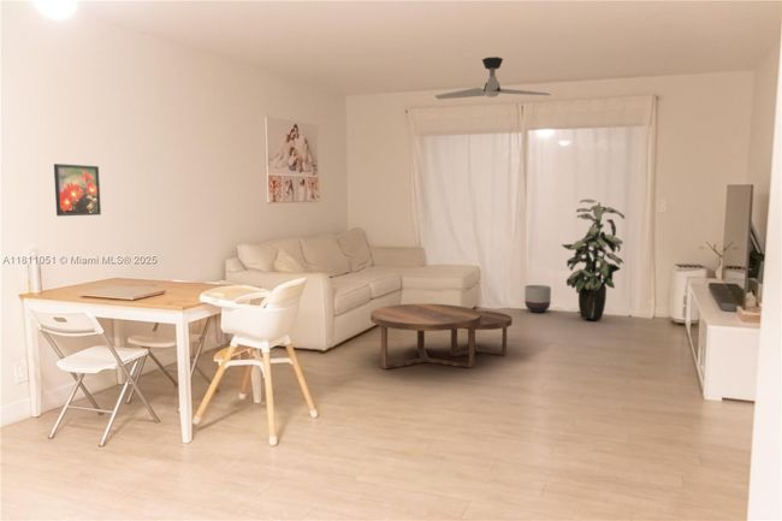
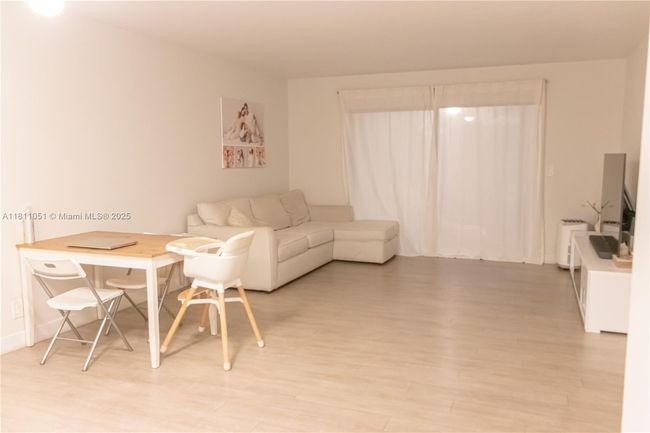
- ceiling fan (492, 75)
- indoor plant (591, 259)
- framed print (78, 190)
- planter (537, 298)
- coffee table (442, 330)
